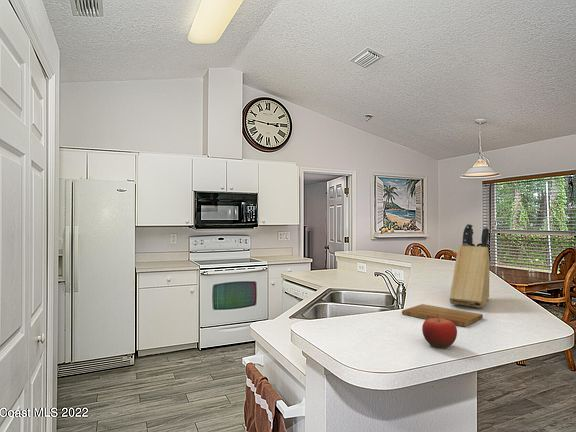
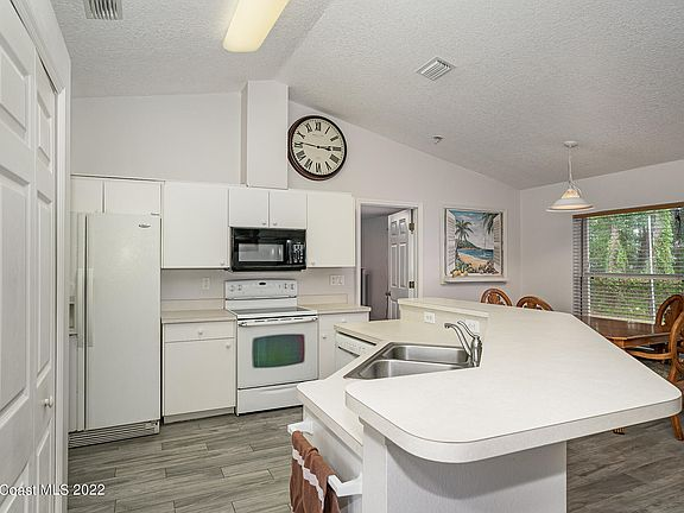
- knife block (472, 261)
- cutting board (441, 314)
- fruit (439, 329)
